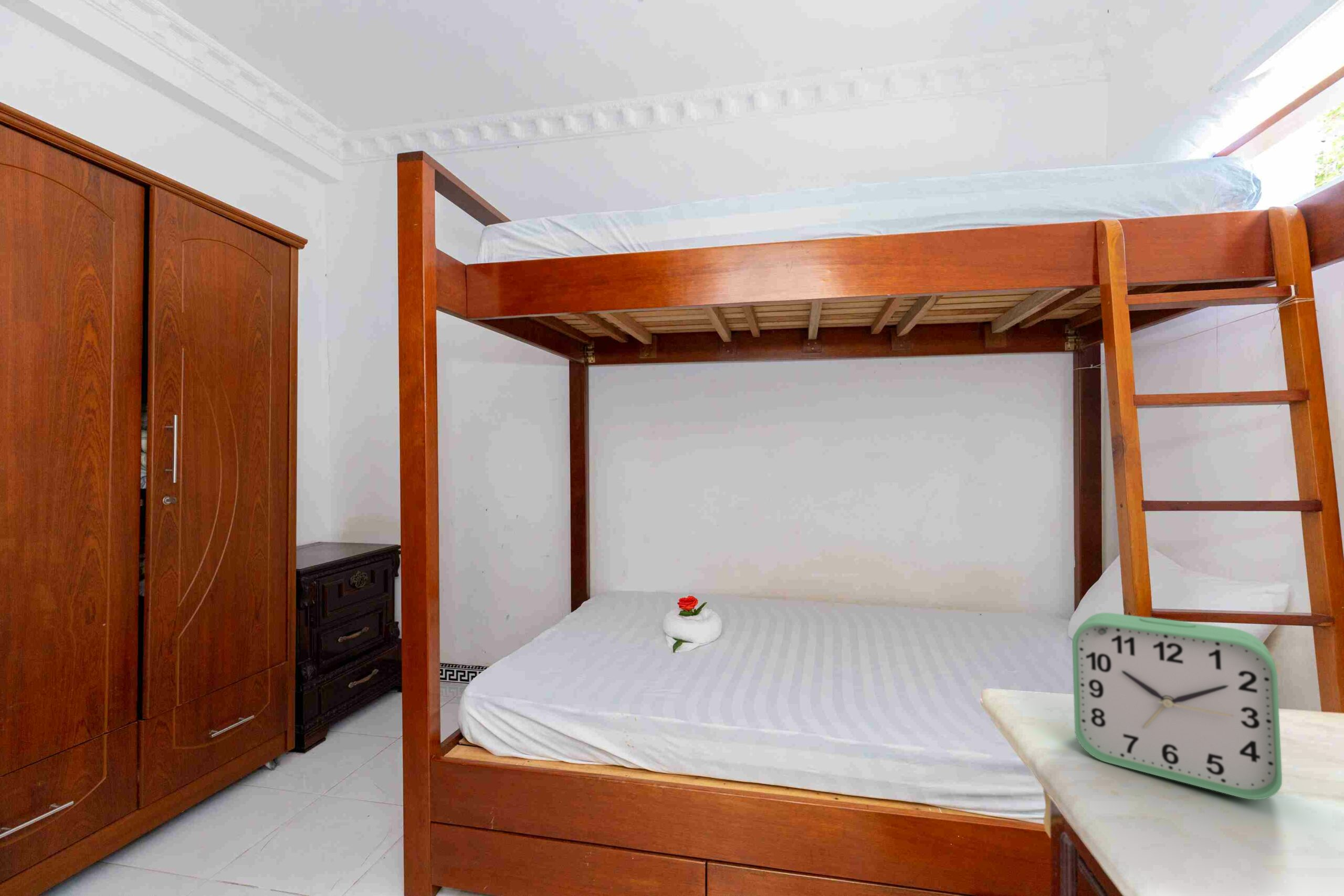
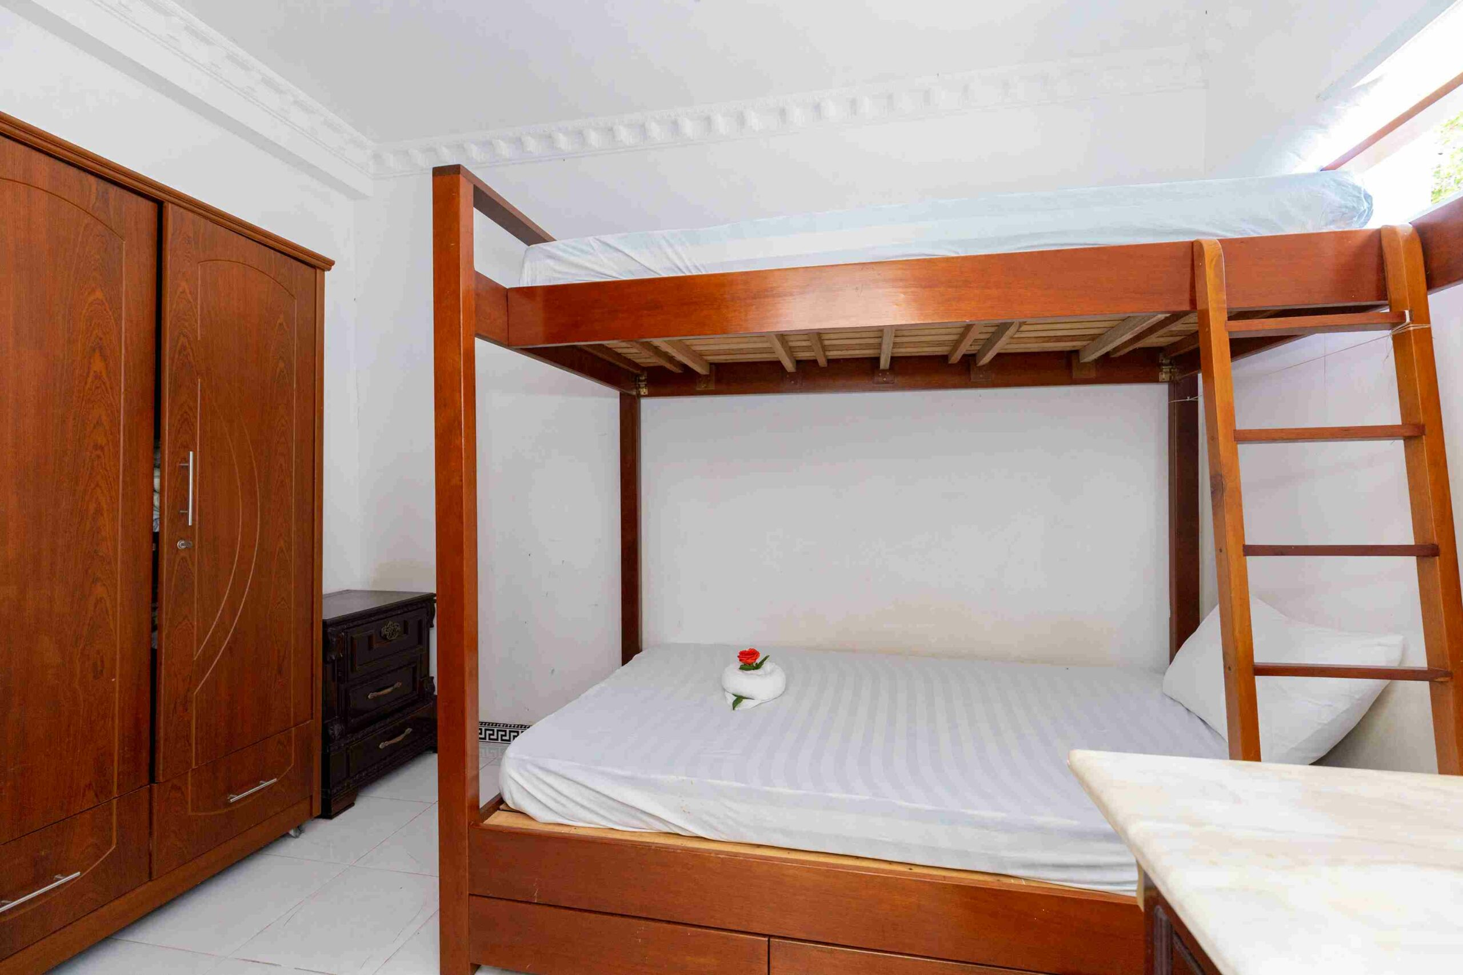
- alarm clock (1169, 694)
